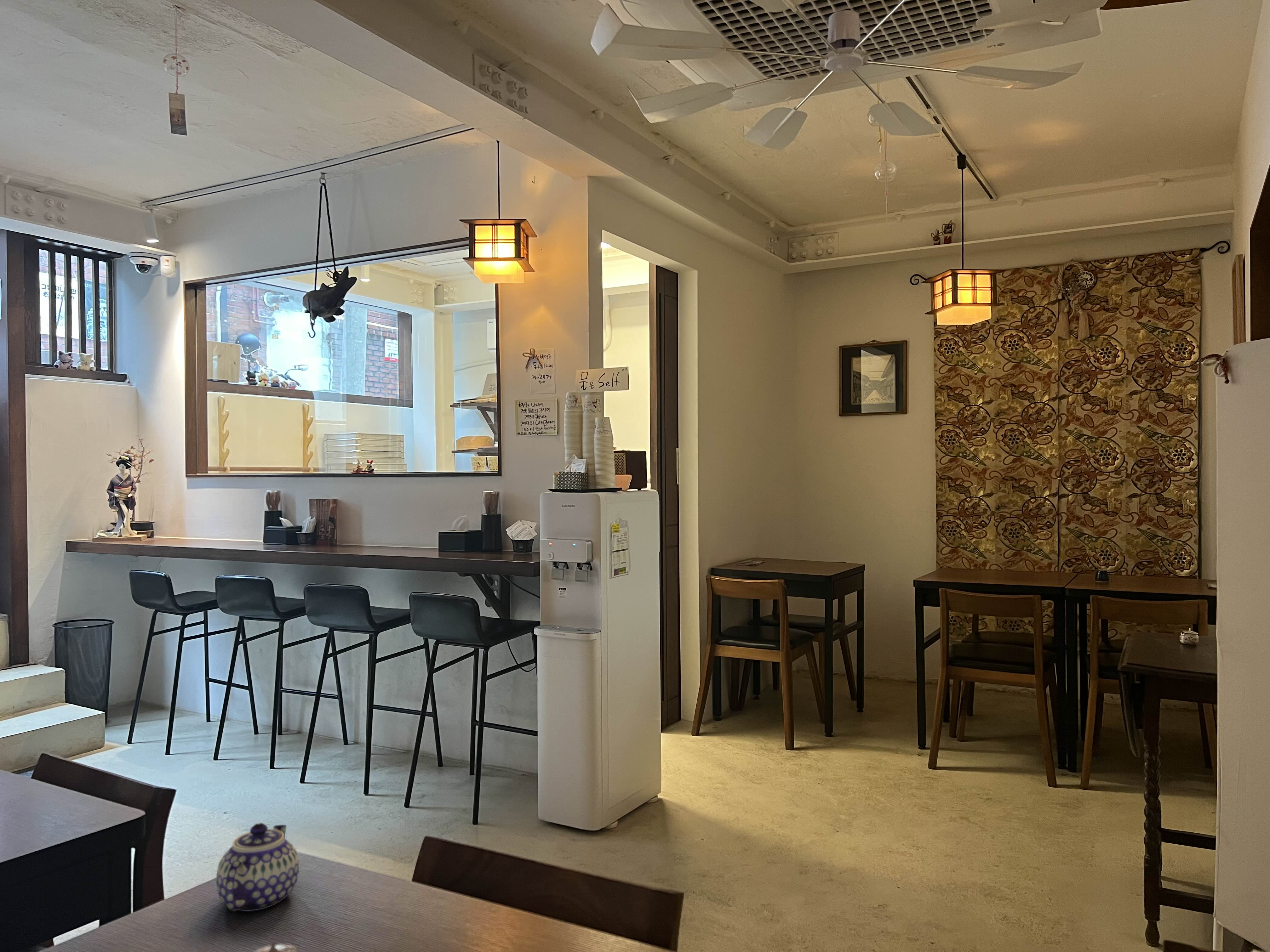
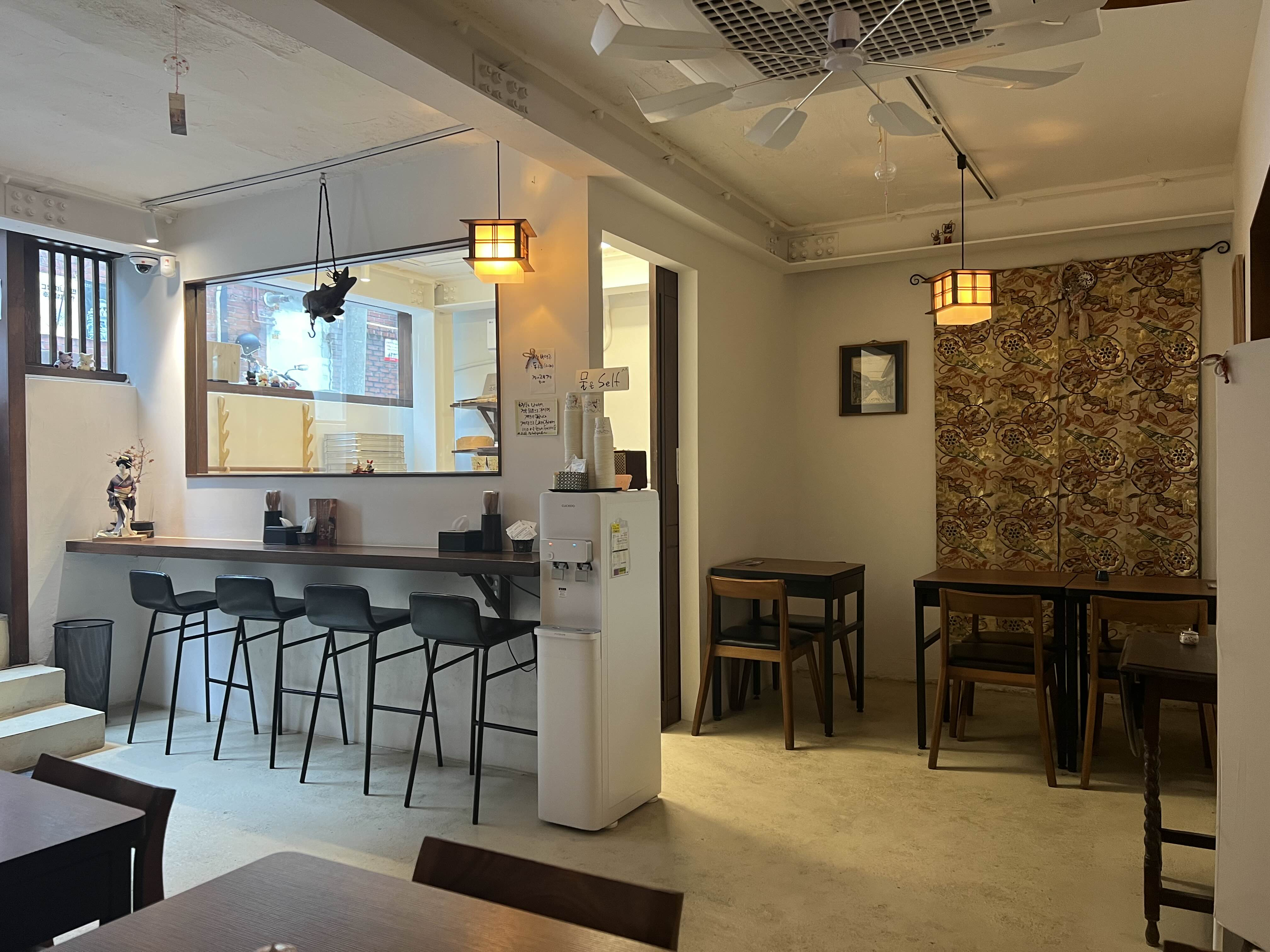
- teapot (257, 862)
